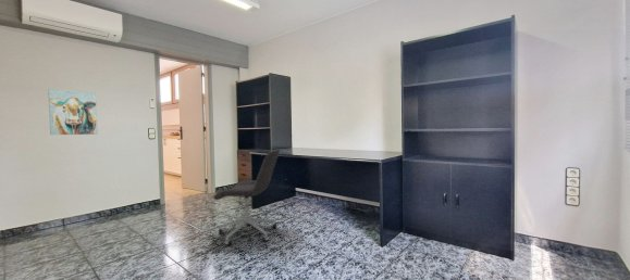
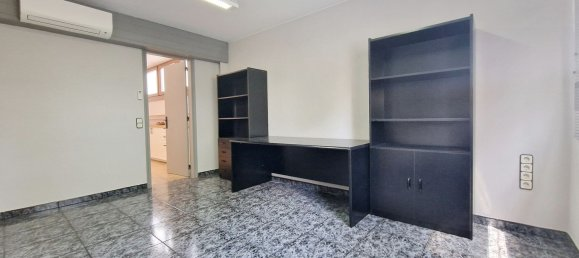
- wall art (74, 113)
- office chair (247, 192)
